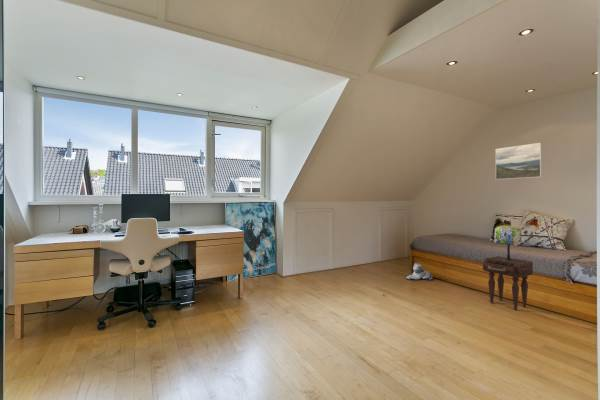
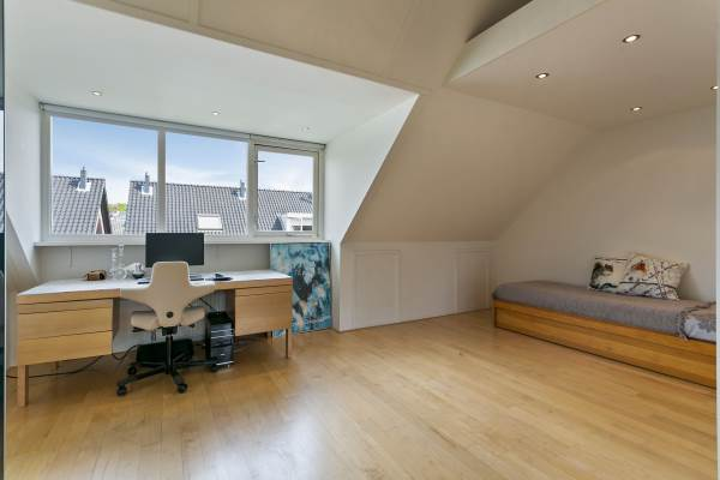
- nightstand (503, 283)
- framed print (517, 162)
- table lamp (507, 242)
- plush toy (419, 271)
